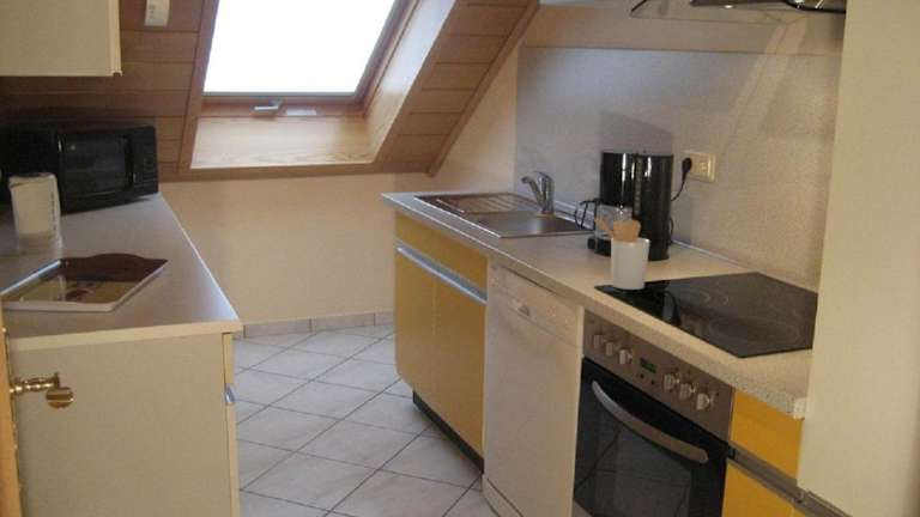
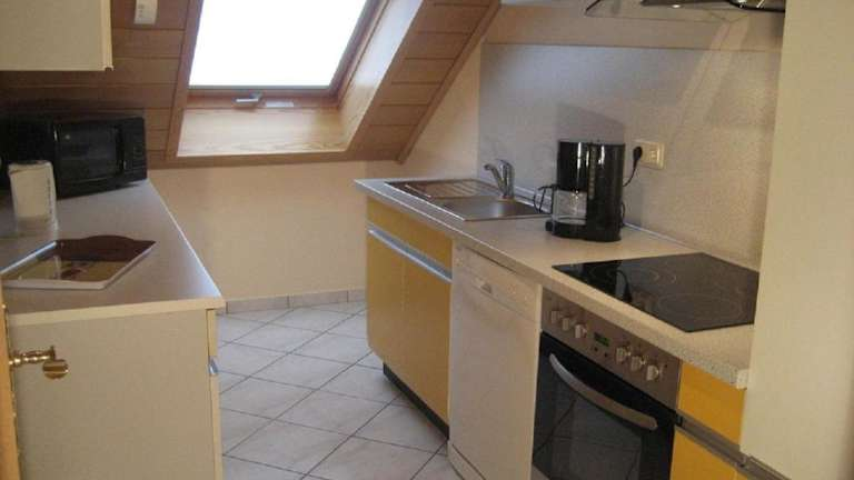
- utensil holder (619, 251)
